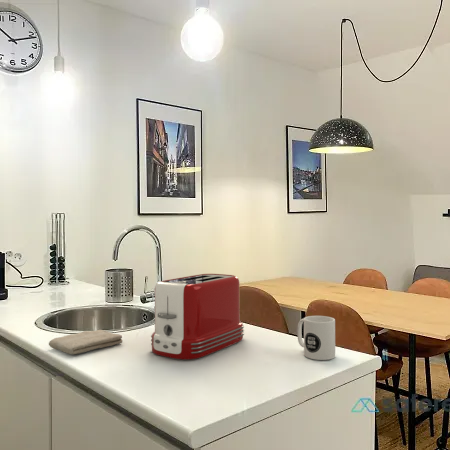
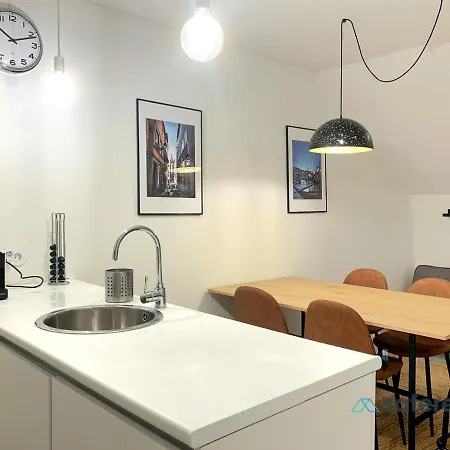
- washcloth (87, 340)
- toaster (199, 311)
- mug (314, 335)
